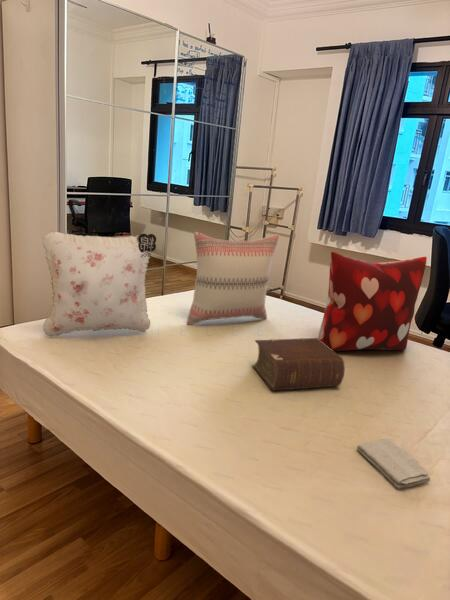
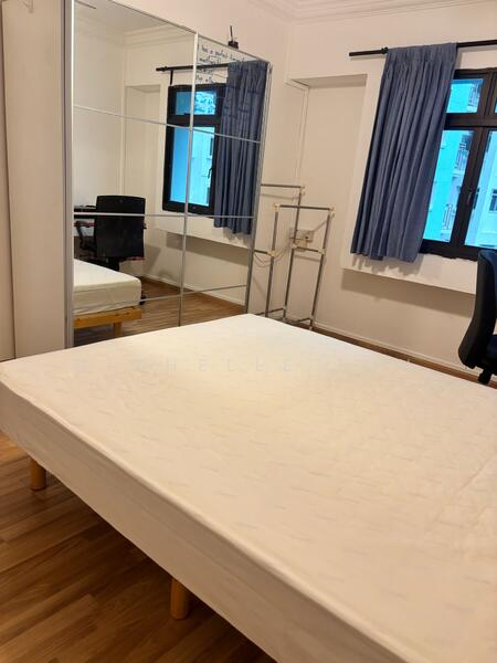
- pillow (234, 278)
- decorative pillow (369, 301)
- washcloth (392, 461)
- bible (296, 363)
- pillow (100, 284)
